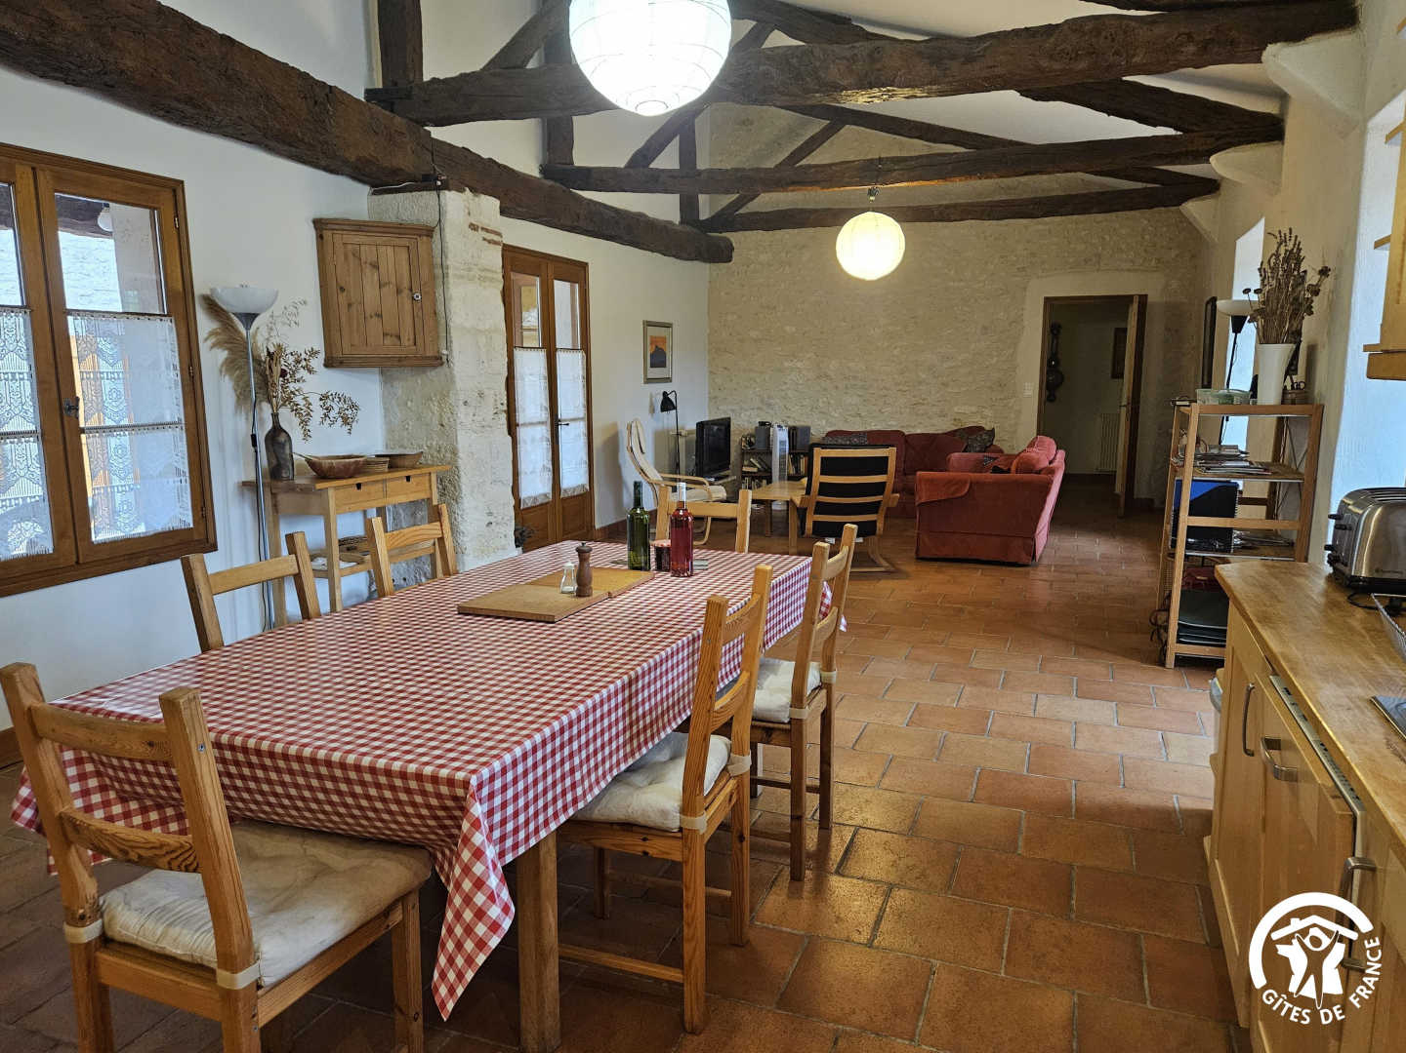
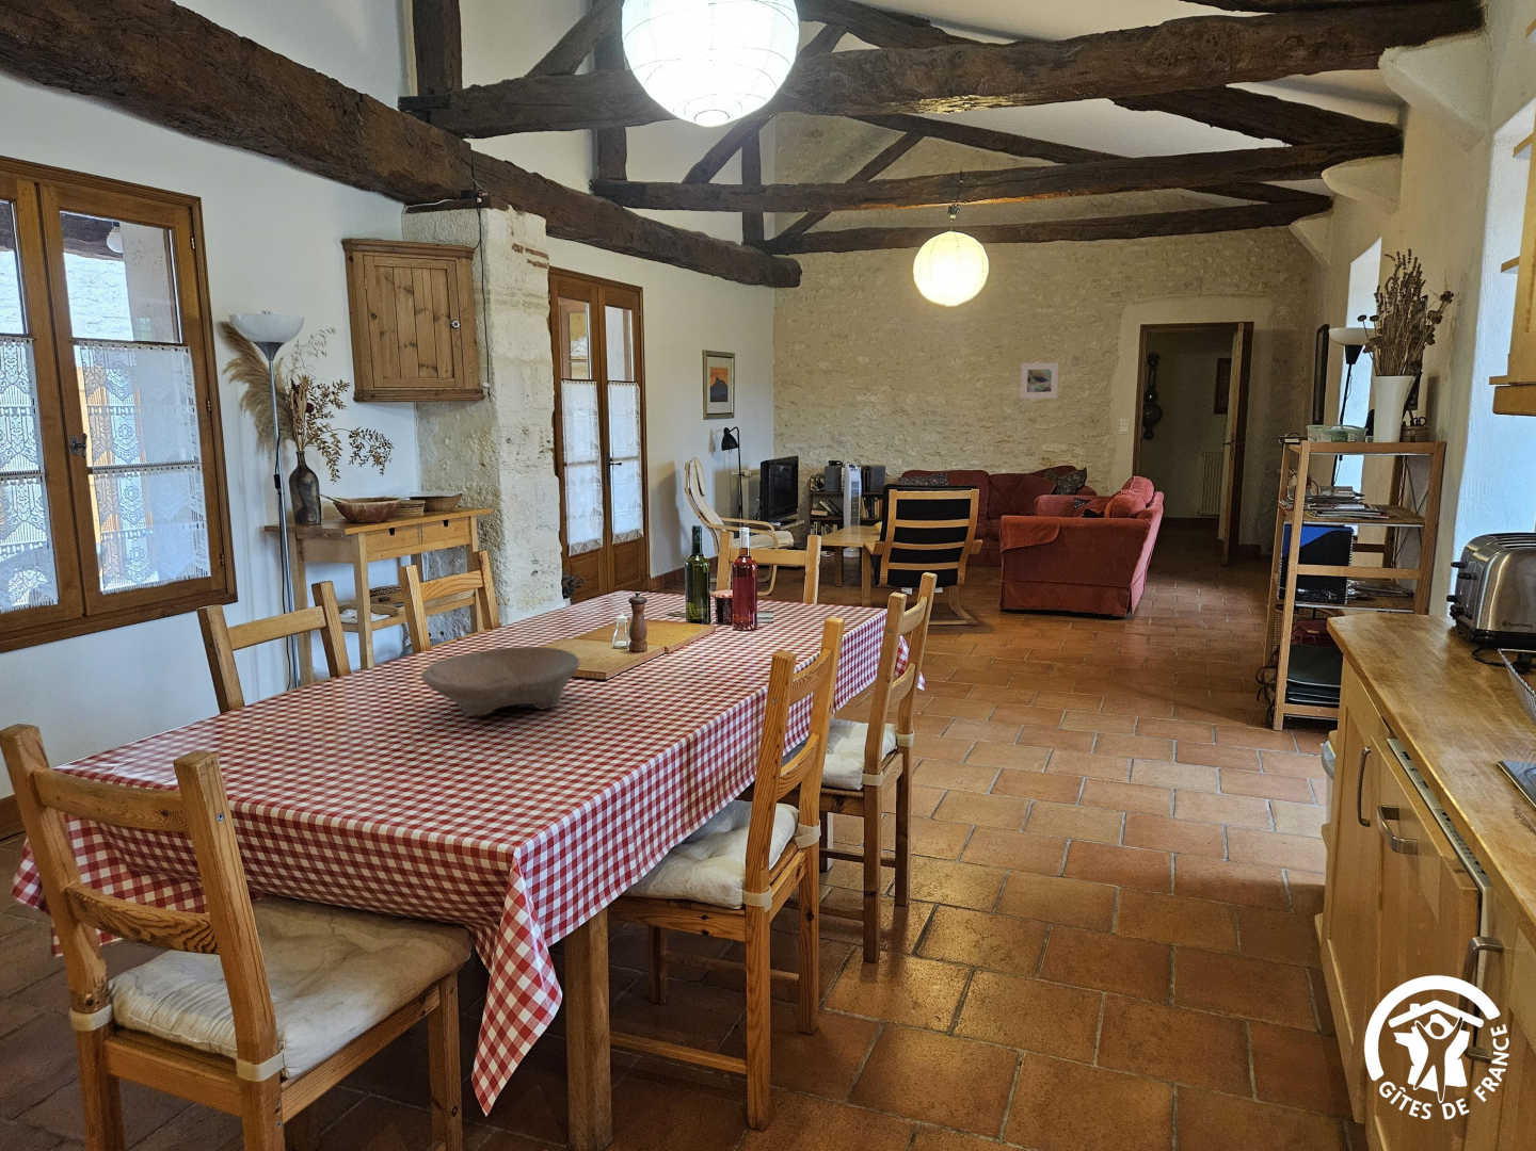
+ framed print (1039, 381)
+ bowl (502, 683)
